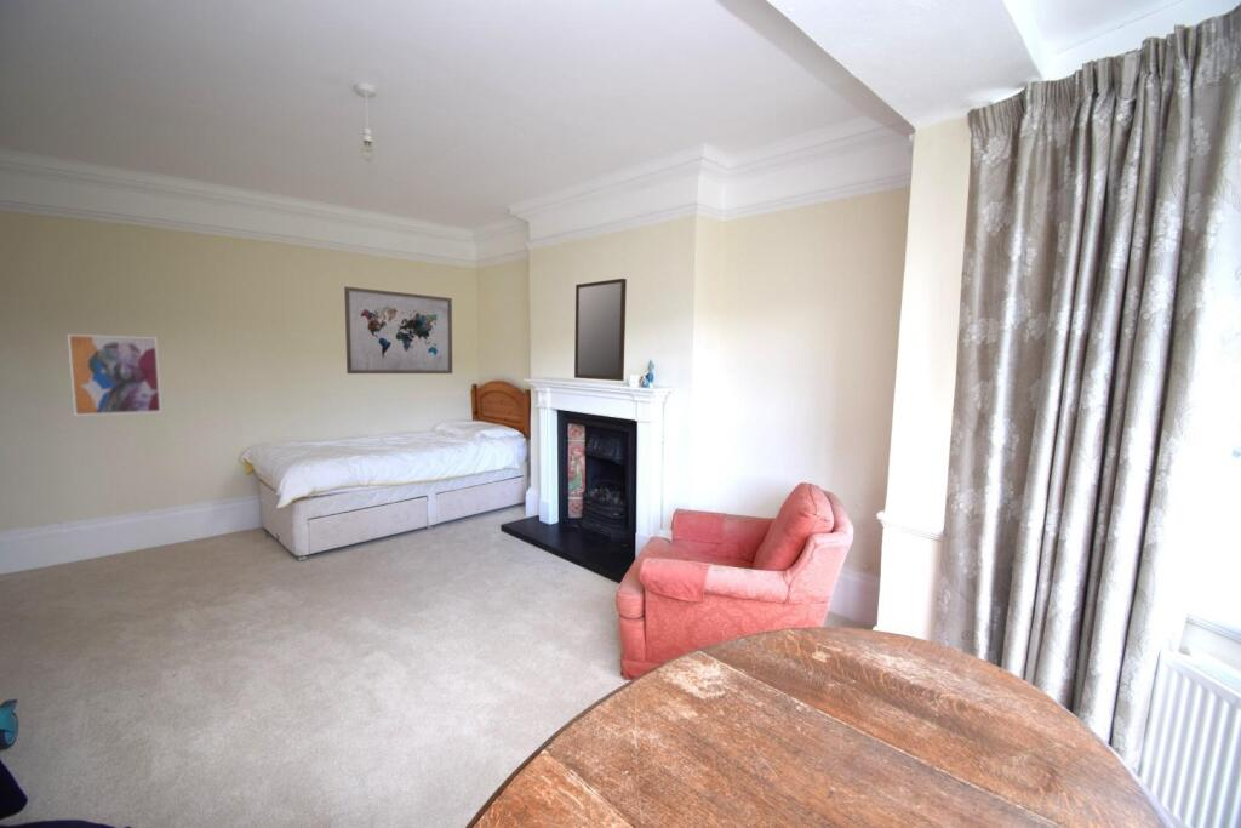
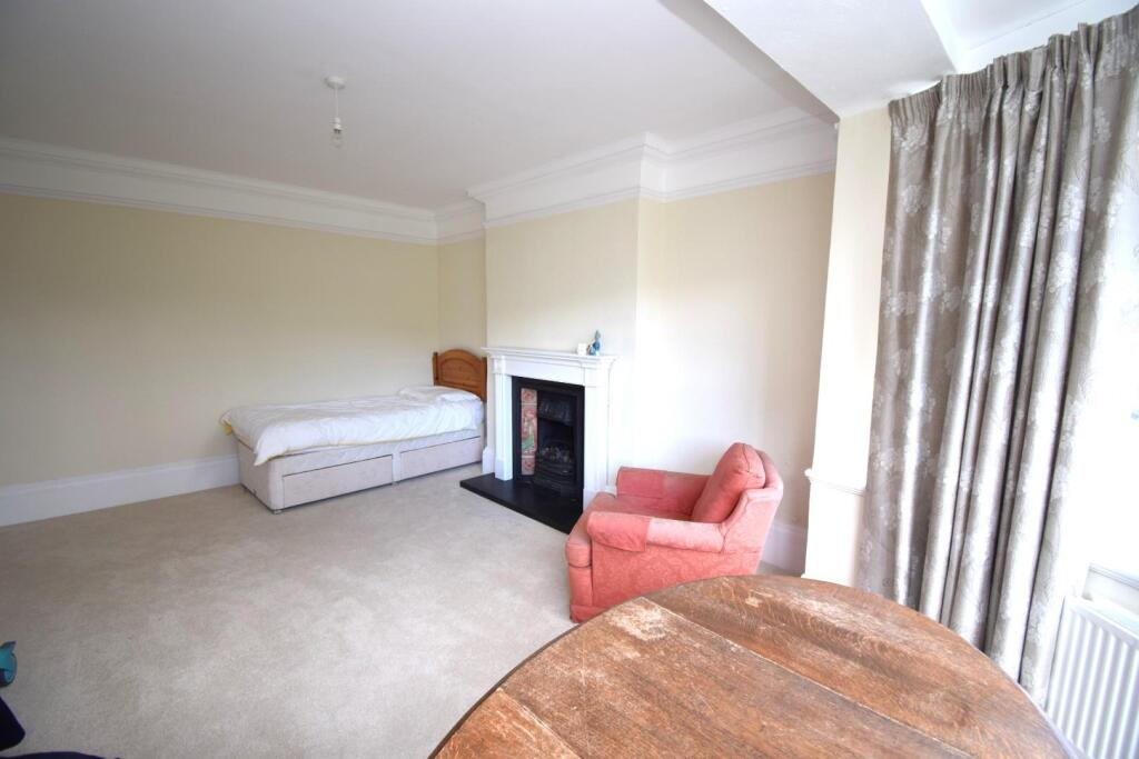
- wall art (116, 375)
- wall art (402, 333)
- home mirror (599, 331)
